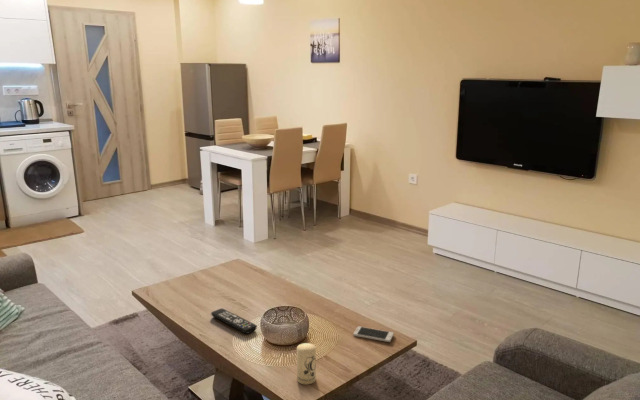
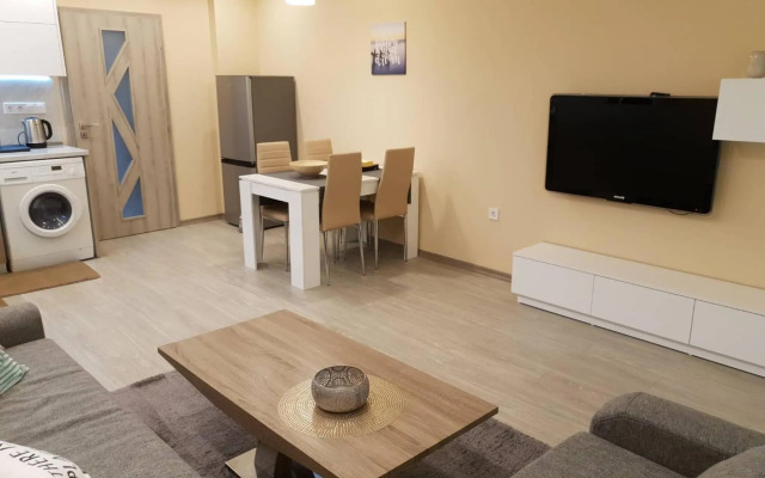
- candle (306, 363)
- remote control (233, 320)
- smartphone (373, 333)
